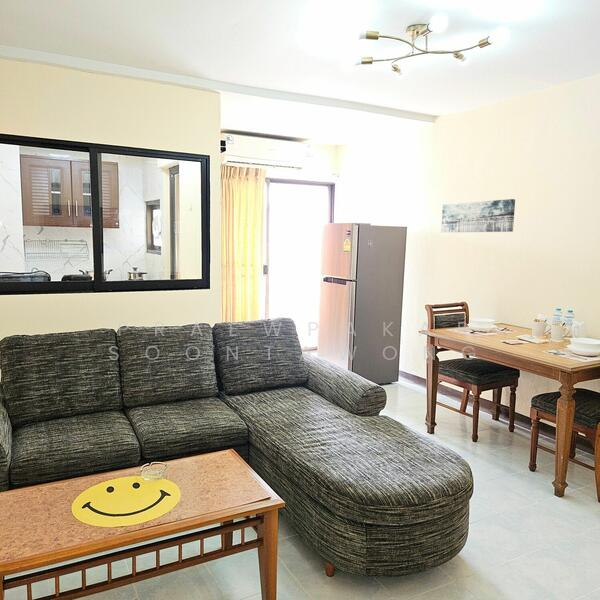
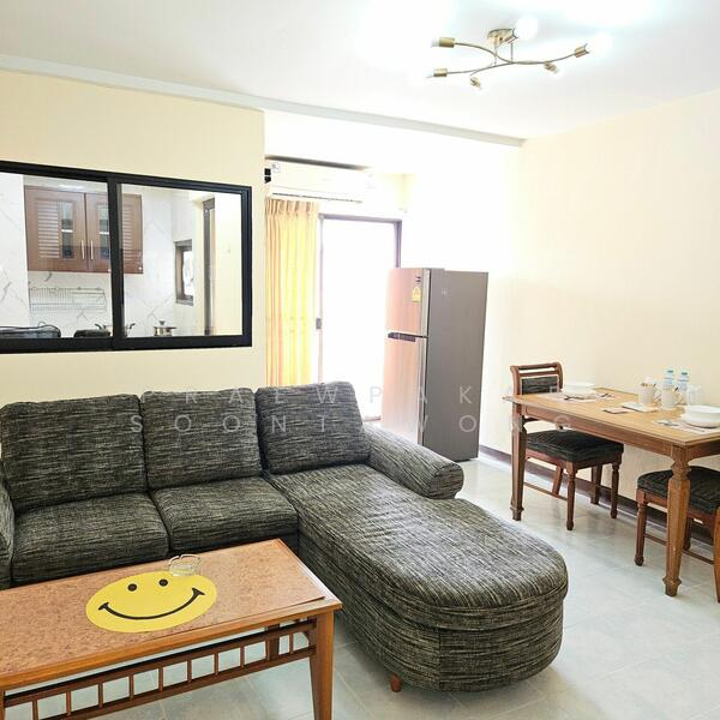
- wall art (475, 217)
